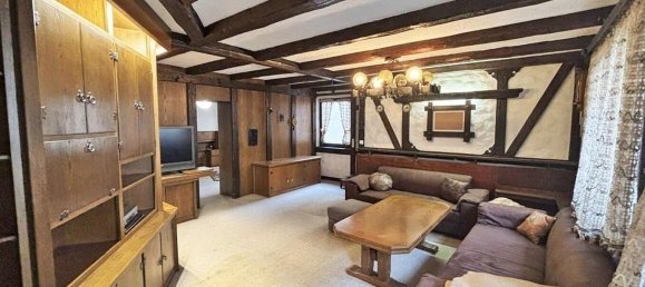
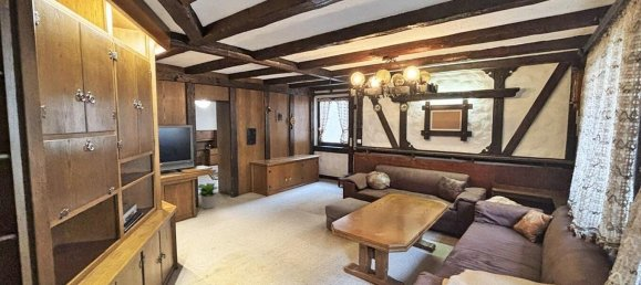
+ potted plant (208, 196)
